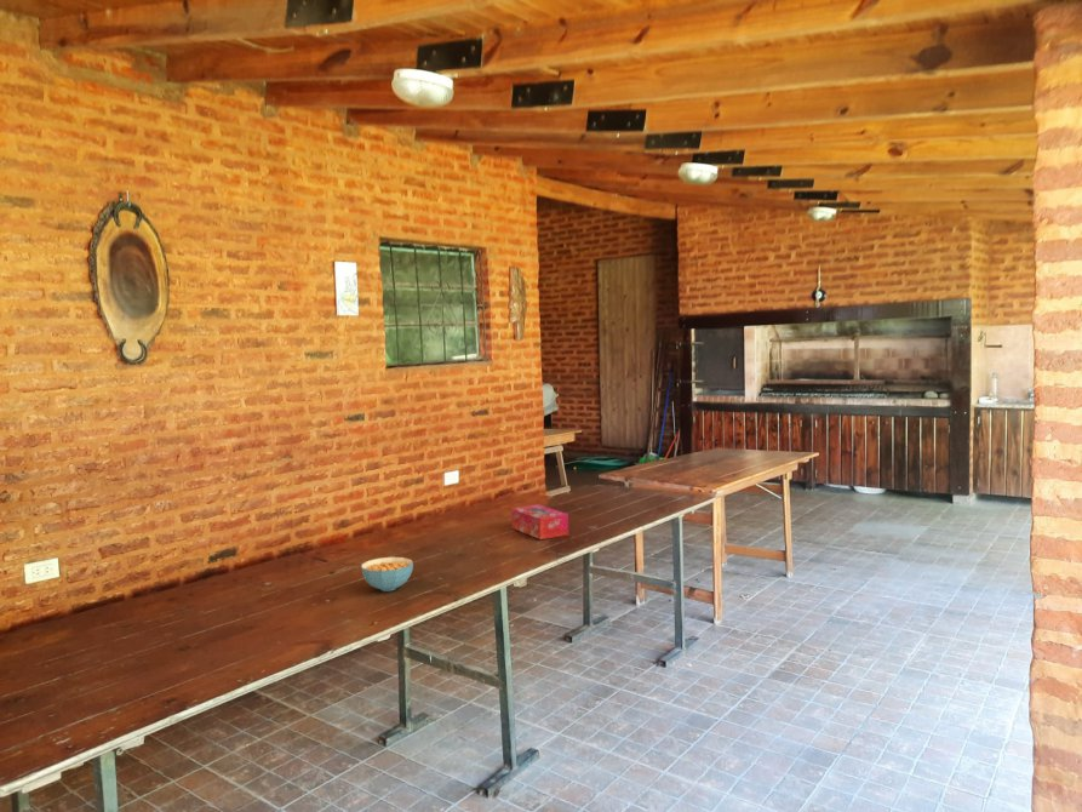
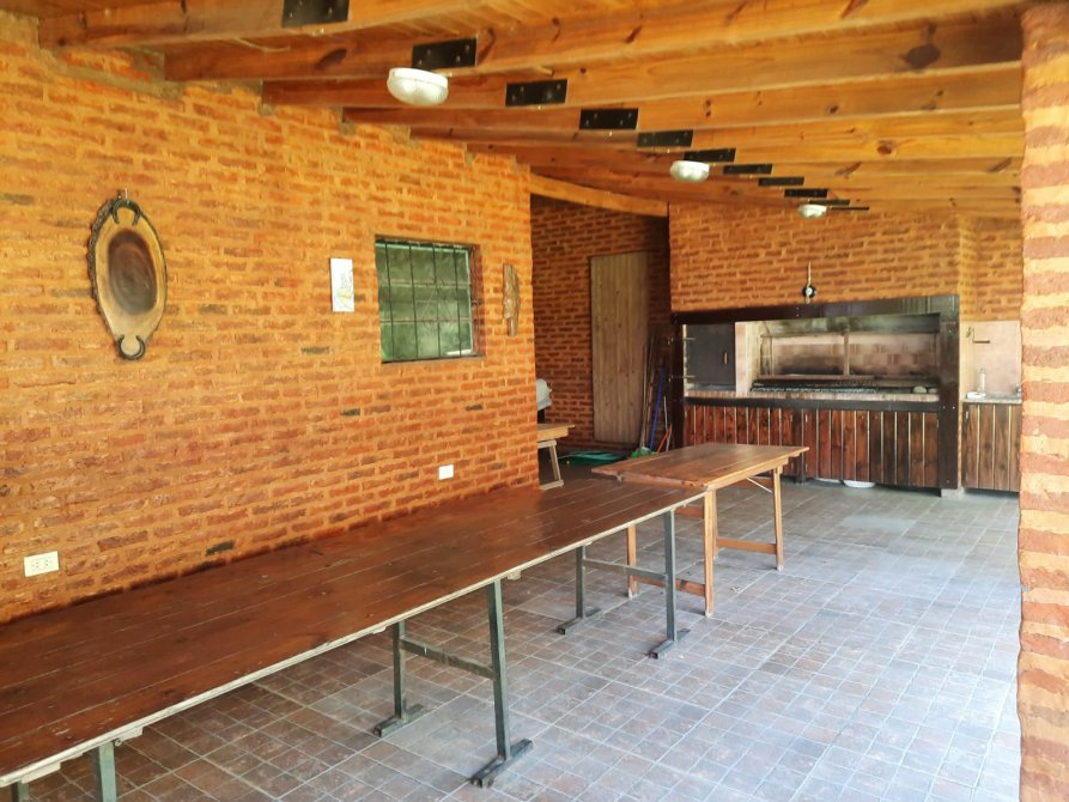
- tissue box (539, 521)
- cereal bowl (388, 576)
